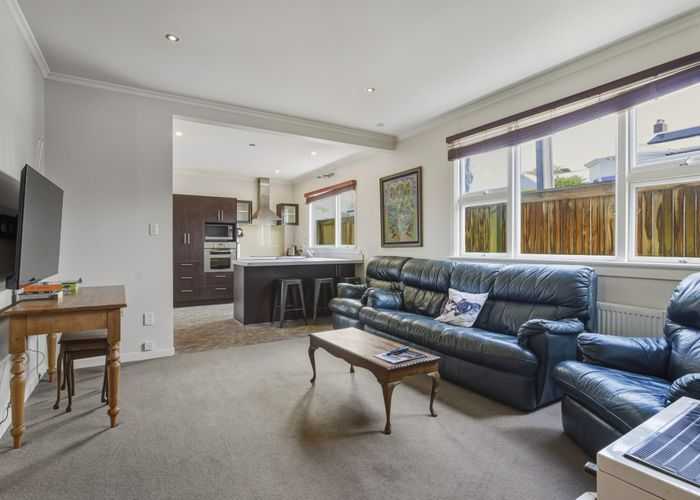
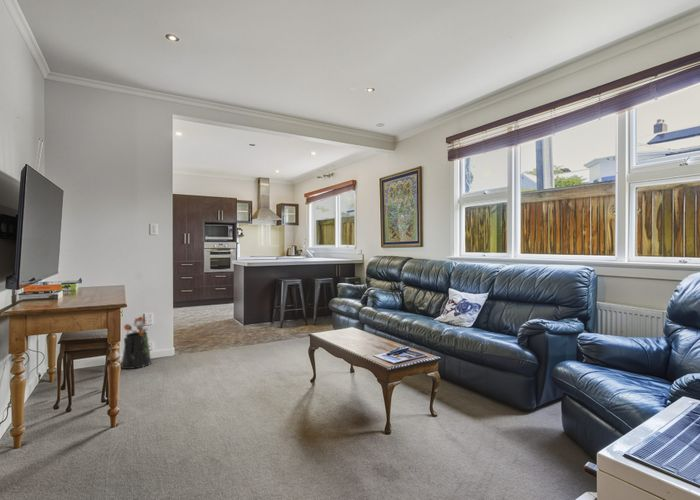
+ watering can (136, 341)
